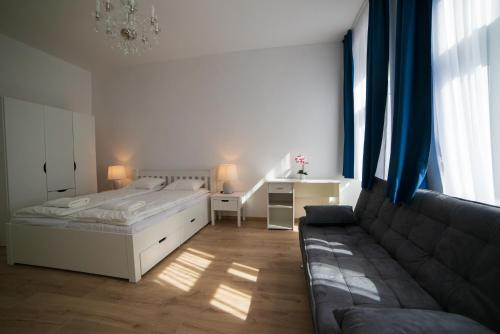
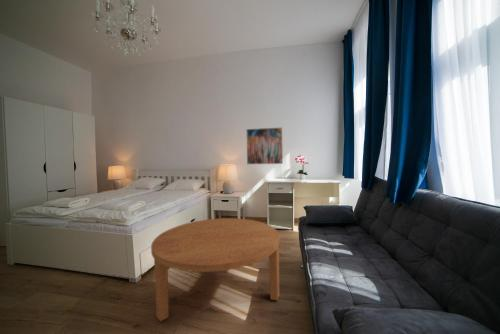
+ coffee table (218, 261)
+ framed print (264, 146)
